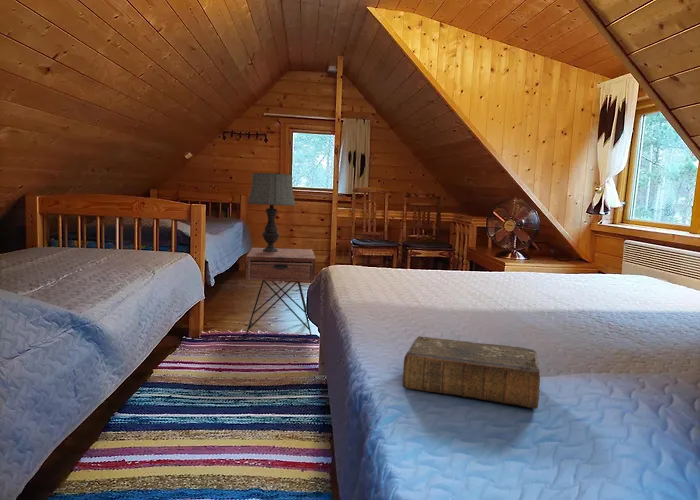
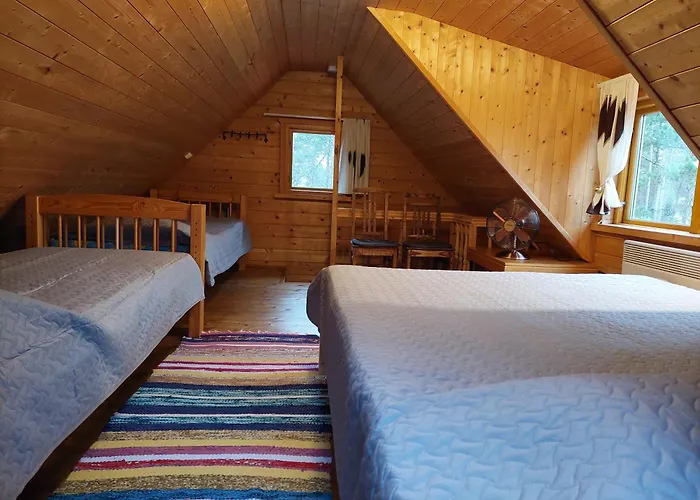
- book (471, 368)
- table lamp (271, 212)
- nightstand (279, 291)
